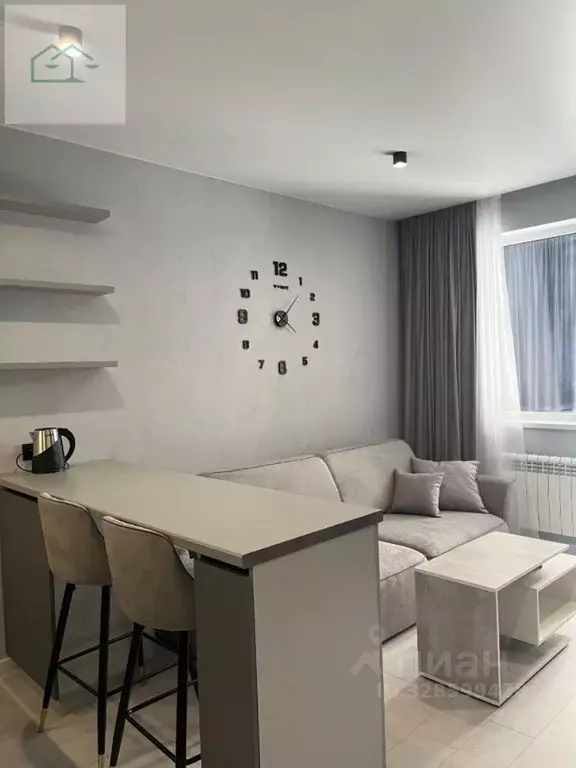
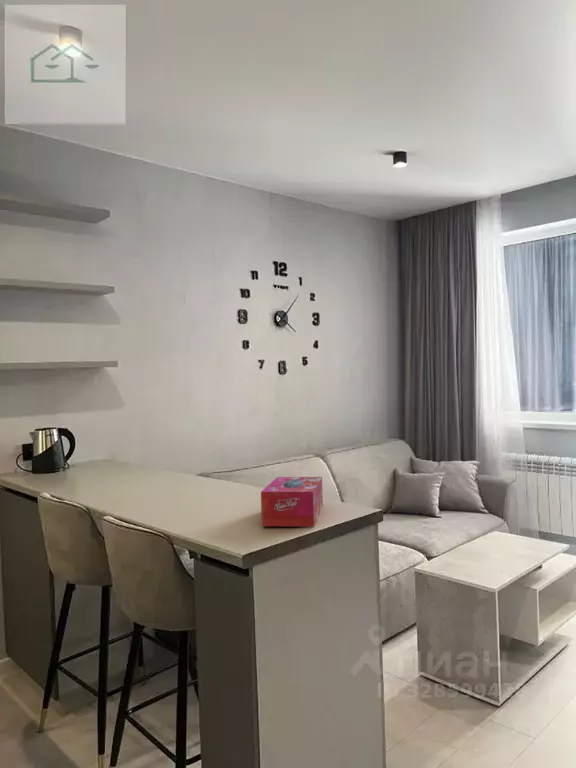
+ tissue box (294, 499)
